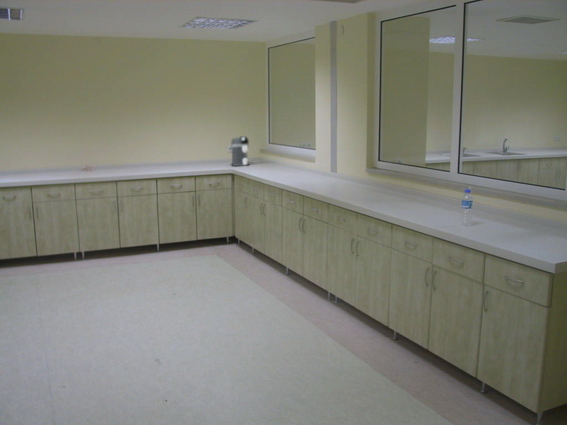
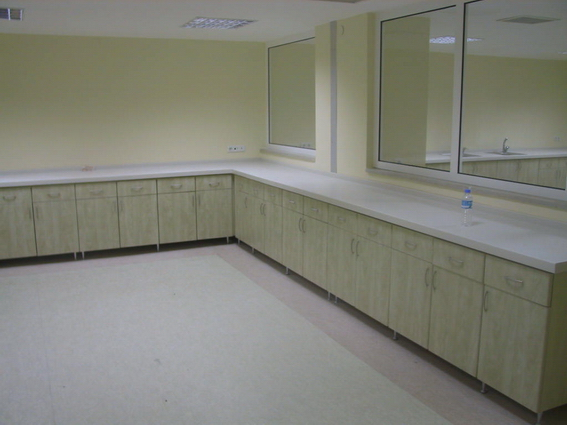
- coffee maker (240, 150)
